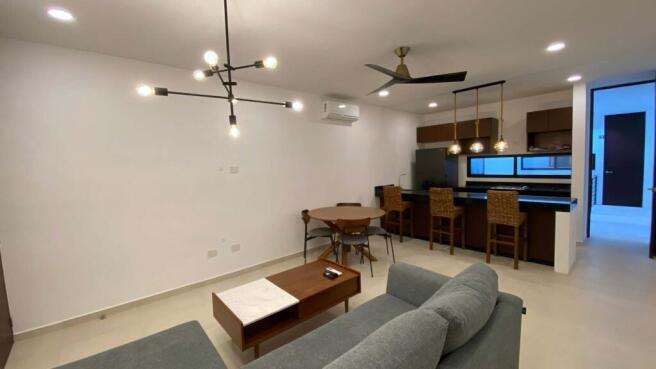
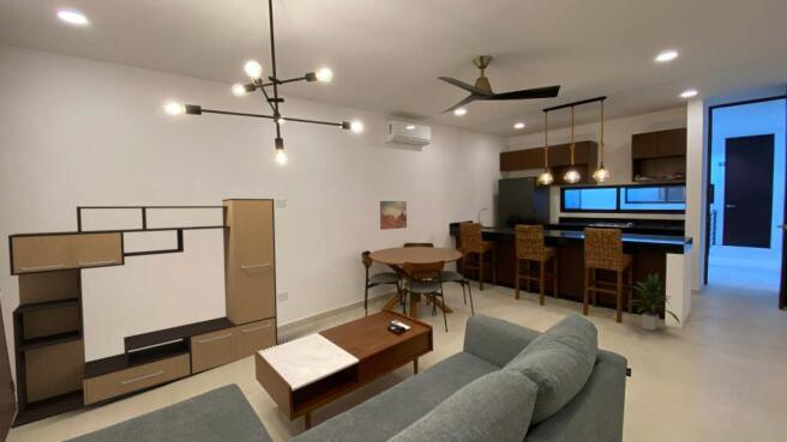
+ wall art (394, 214)
+ indoor plant (651, 302)
+ media console (166, 253)
